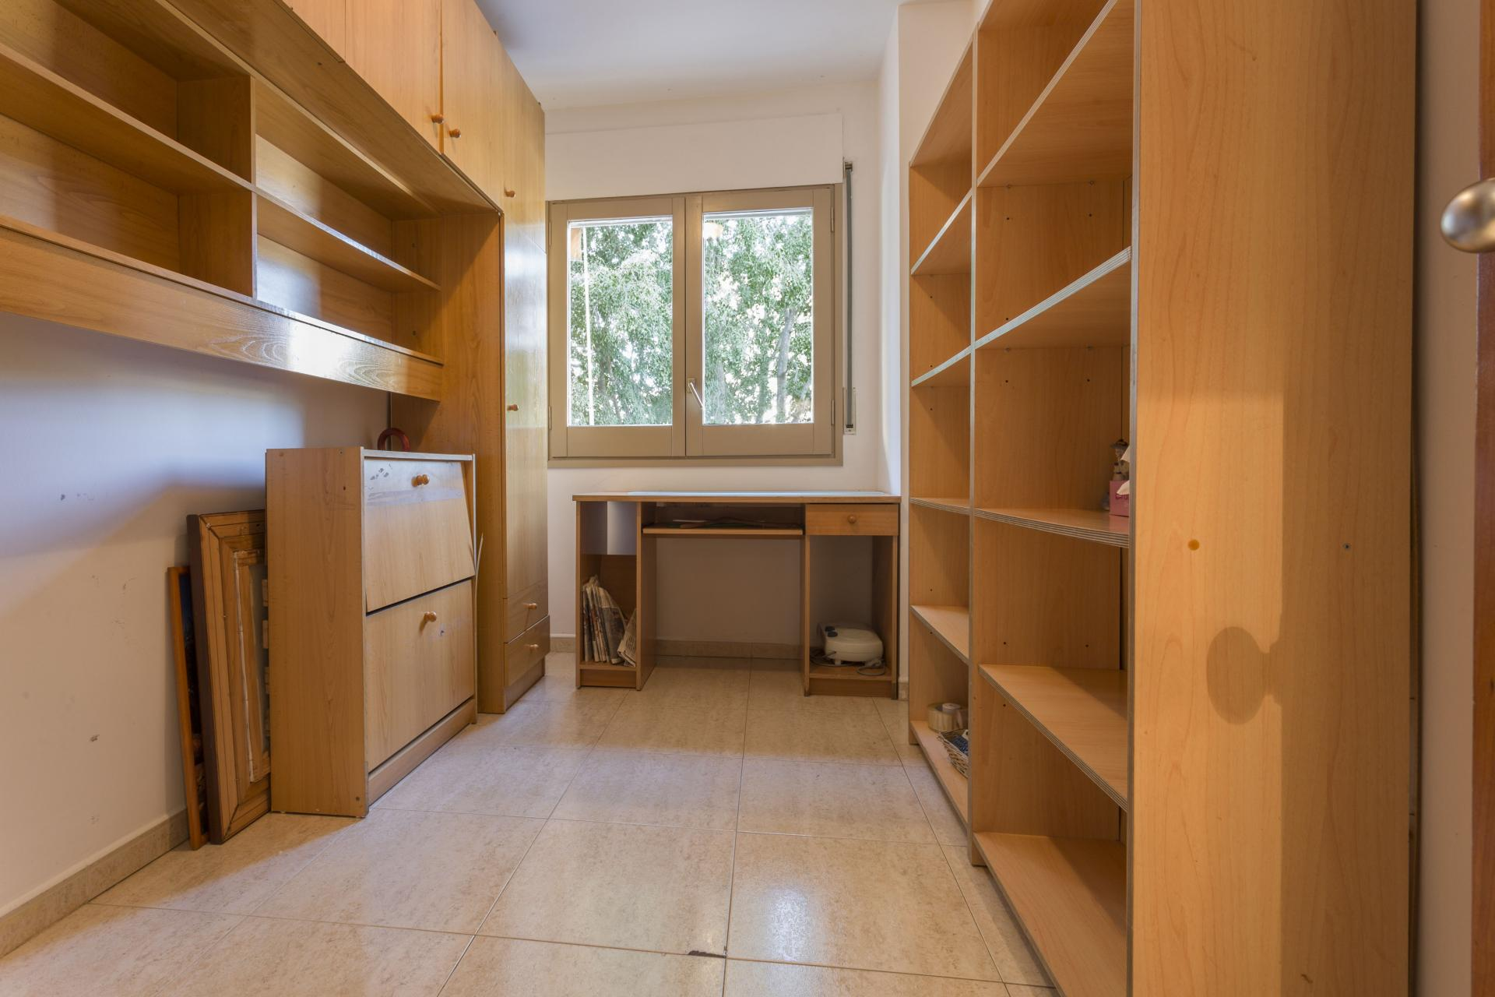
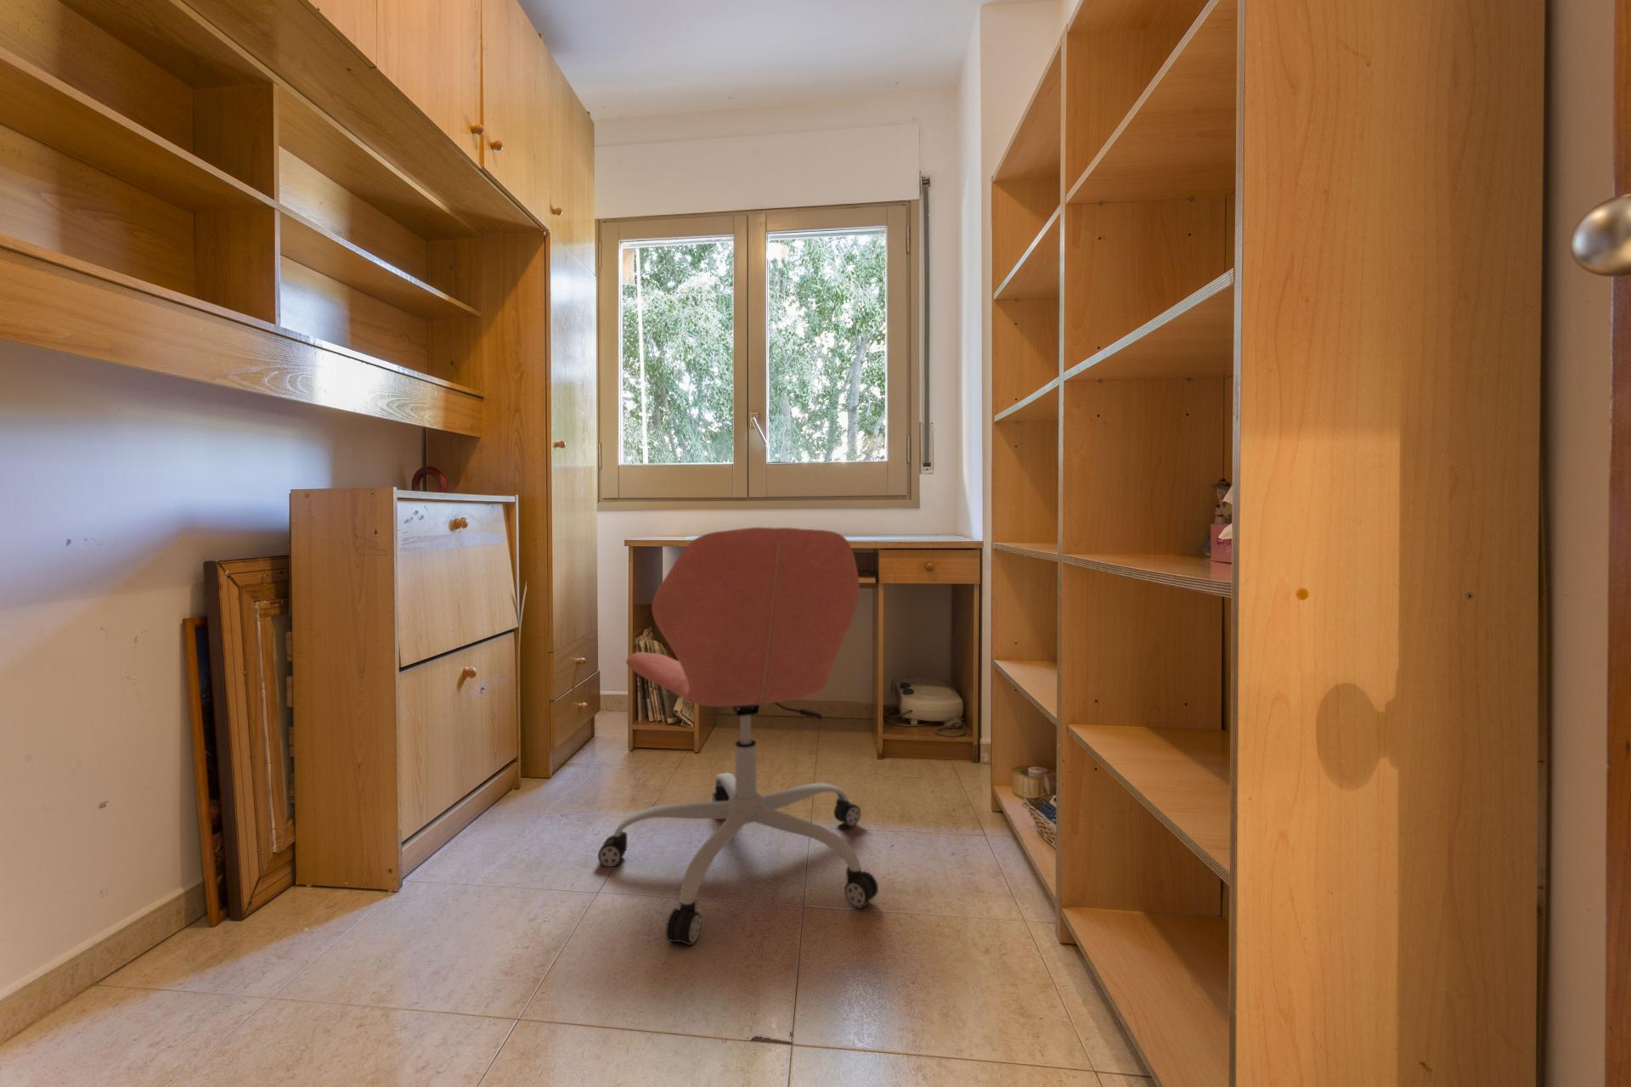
+ office chair (744, 693)
